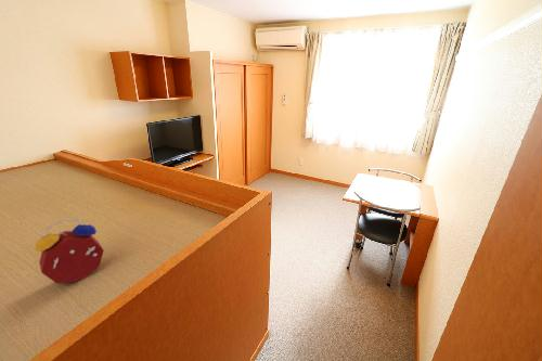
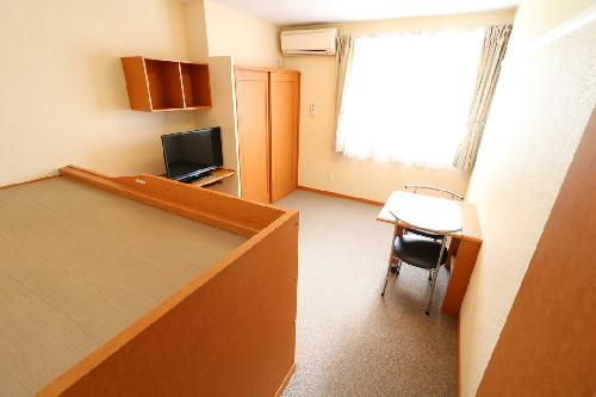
- alarm clock (70, 250)
